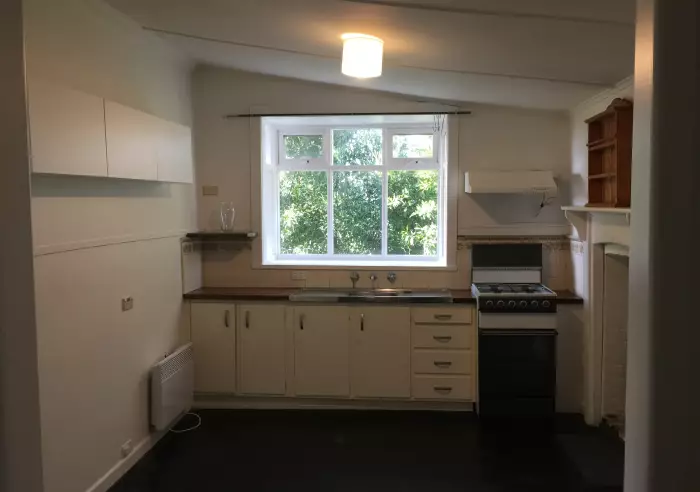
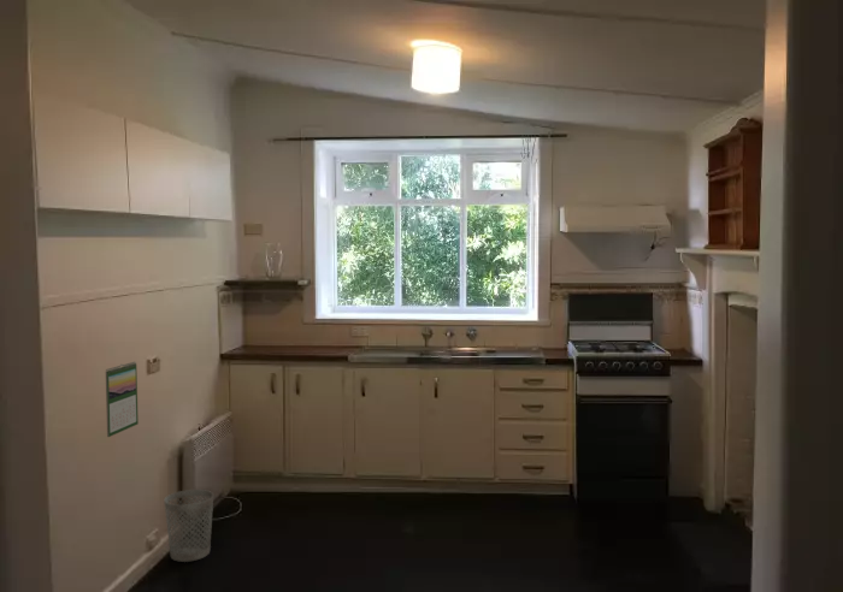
+ wastebasket (189, 526)
+ calendar (122, 397)
